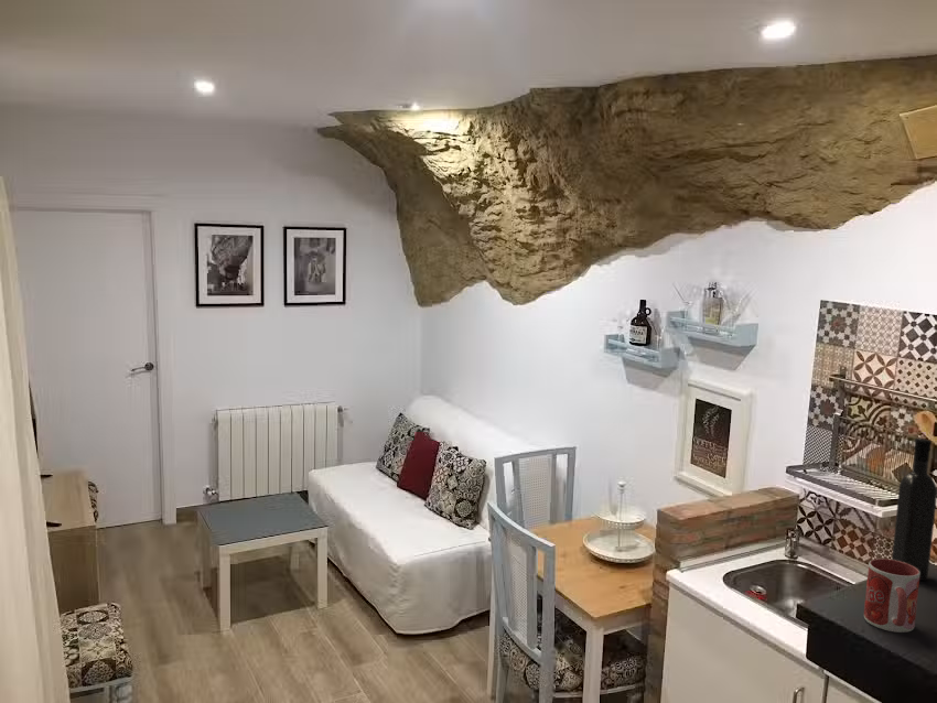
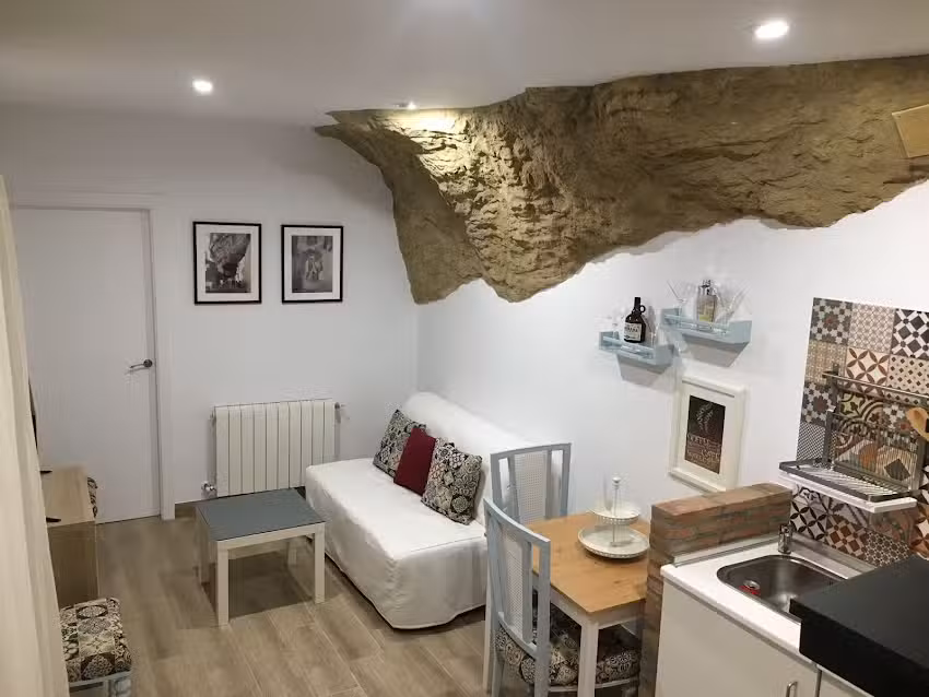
- wine bottle (915, 508)
- mug (892, 598)
